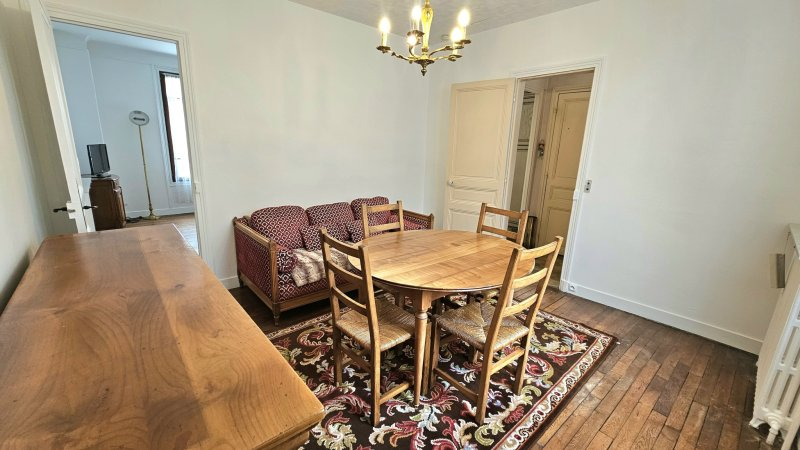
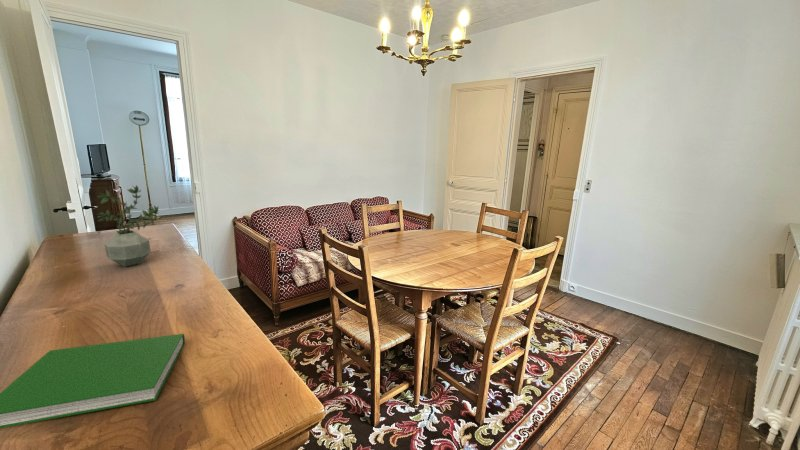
+ potted plant (131, 224)
+ hardcover book (100, 372)
